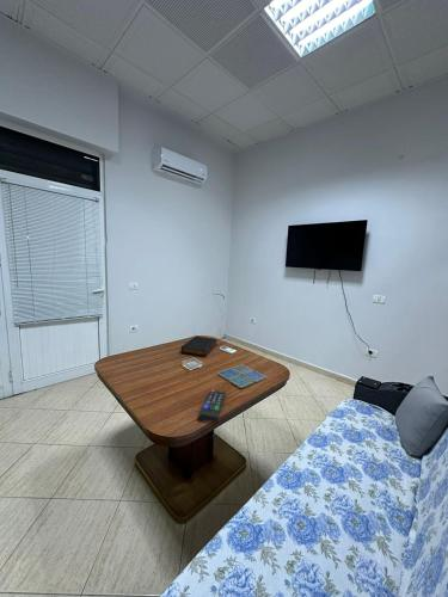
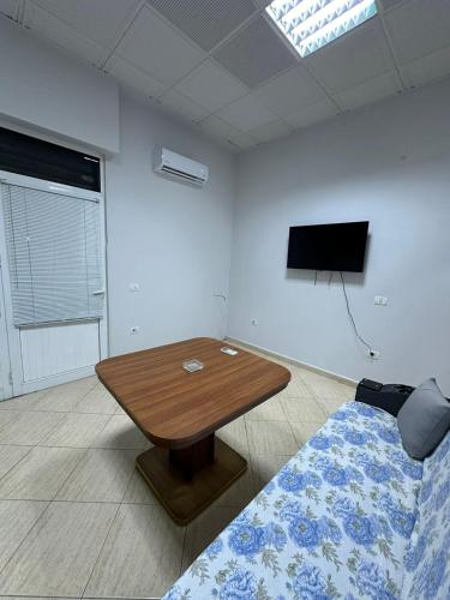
- book (200, 345)
- remote control (213, 404)
- drink coaster (241, 375)
